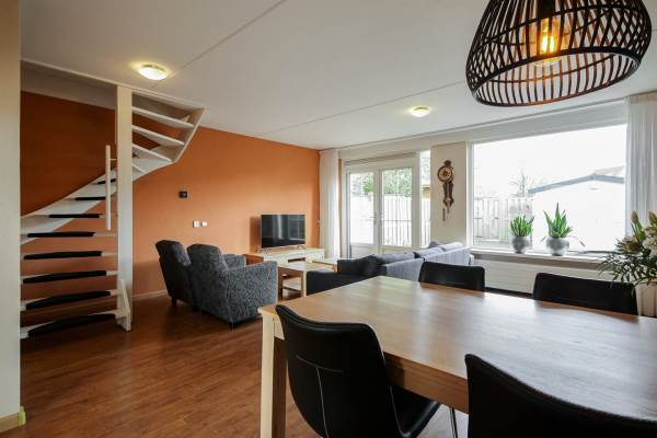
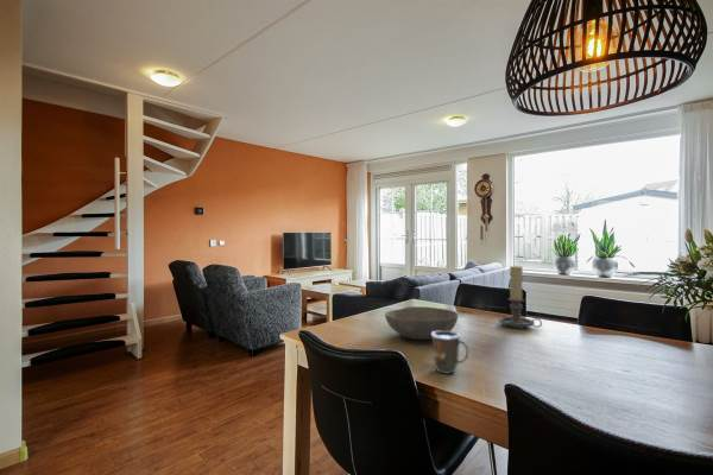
+ bowl (421, 324)
+ mug (450, 353)
+ candle holder (519, 296)
